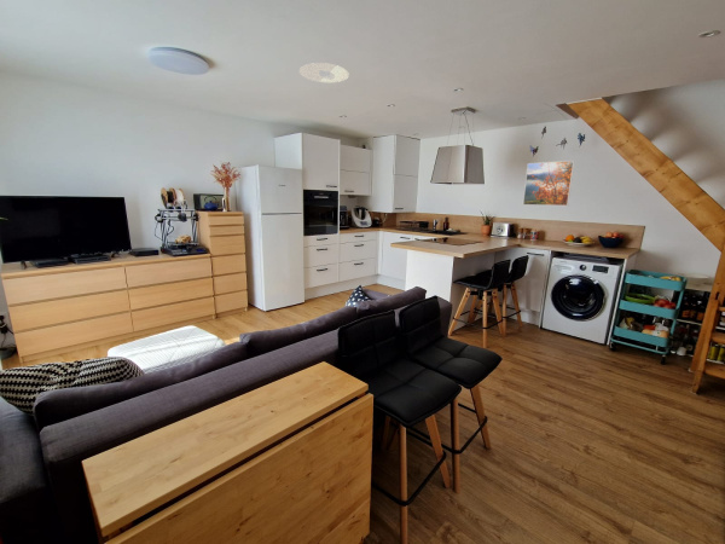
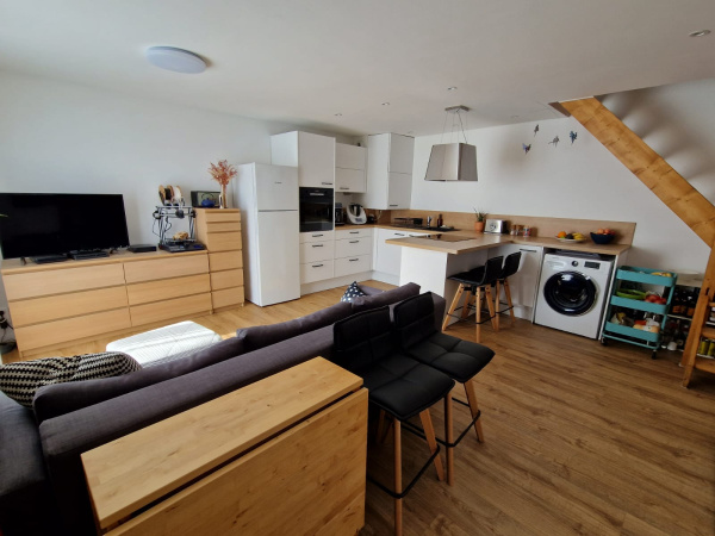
- recessed light (324, 70)
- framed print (547, 184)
